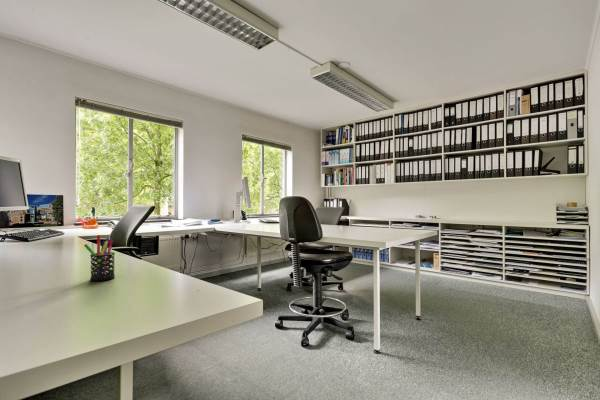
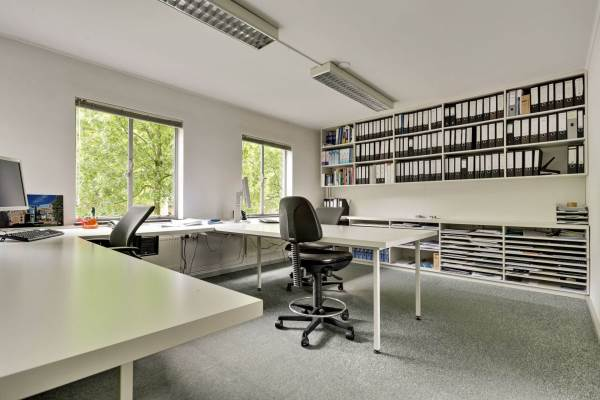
- pen holder (99, 257)
